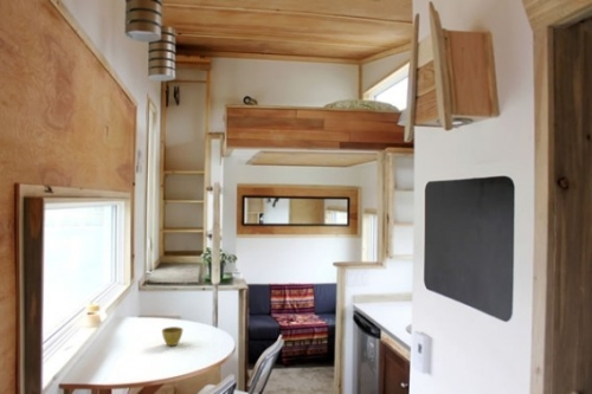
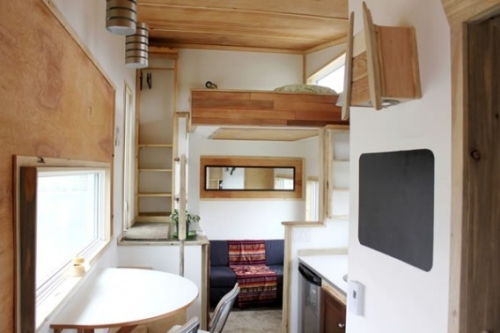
- flower pot (172, 336)
